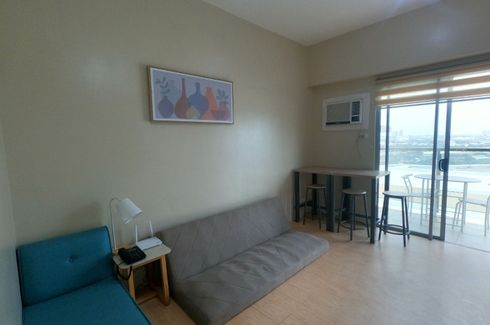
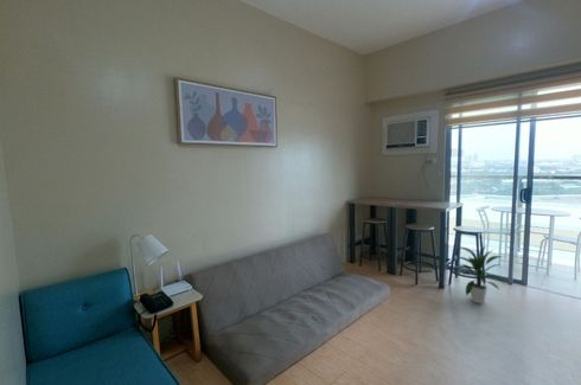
+ indoor plant (477, 272)
